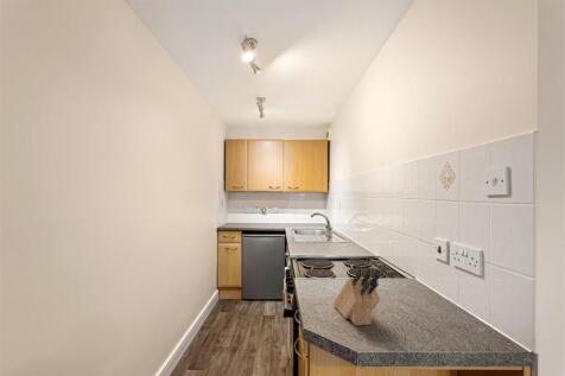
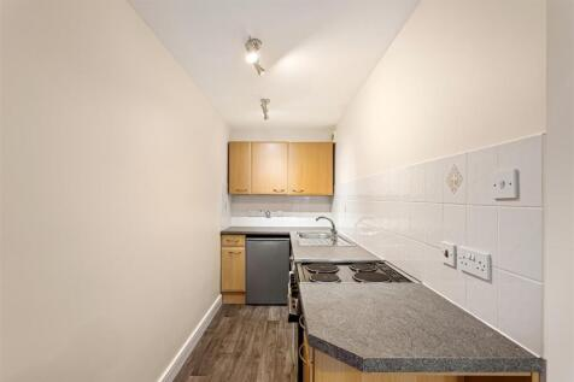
- knife block (356, 289)
